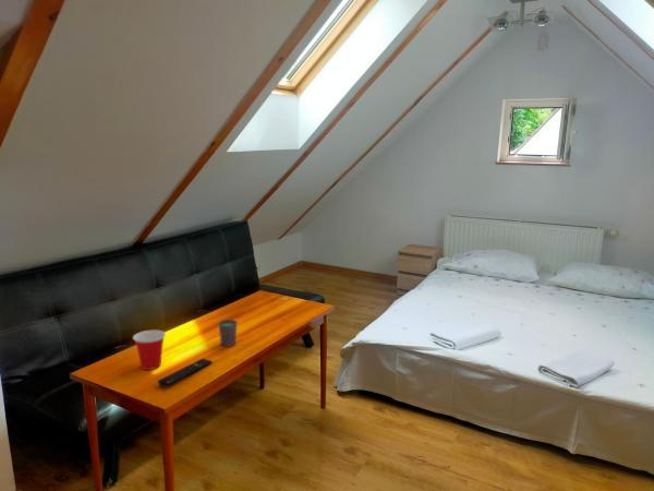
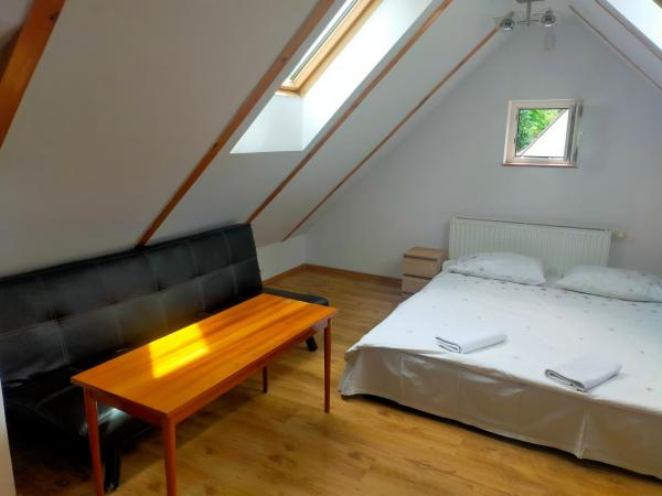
- cup (149, 350)
- cup (228, 333)
- remote control (185, 372)
